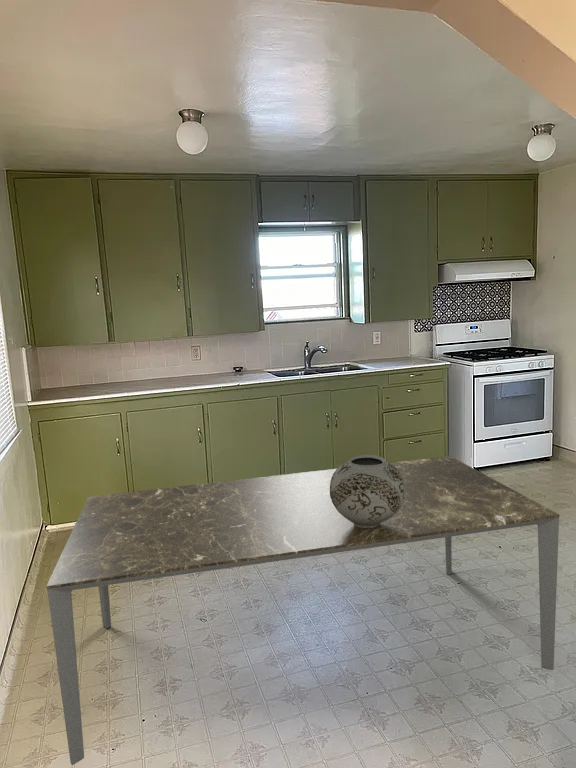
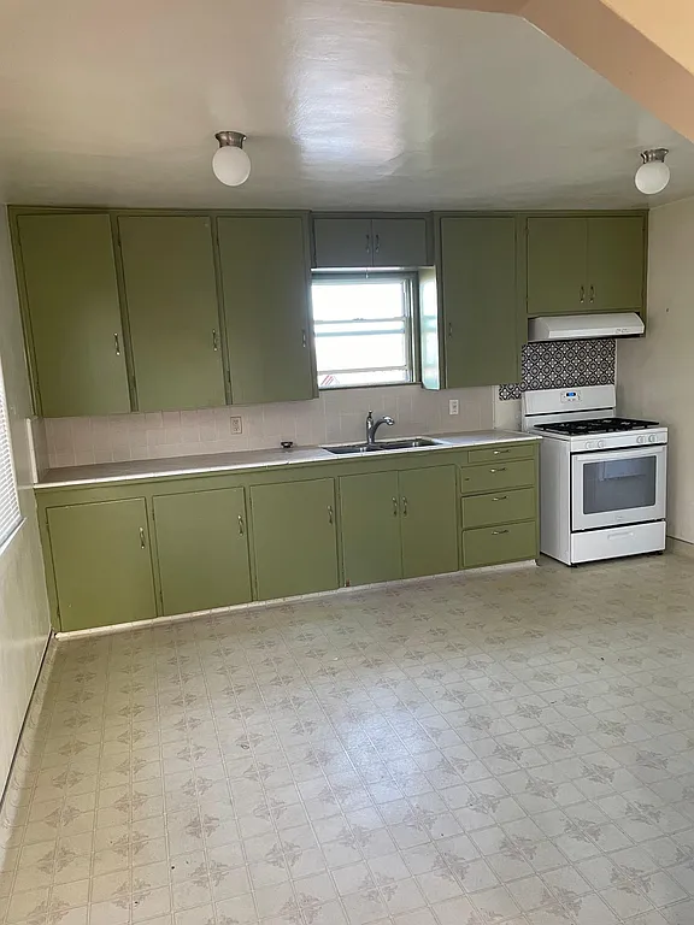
- dining table (302, 557)
- vase (367, 491)
